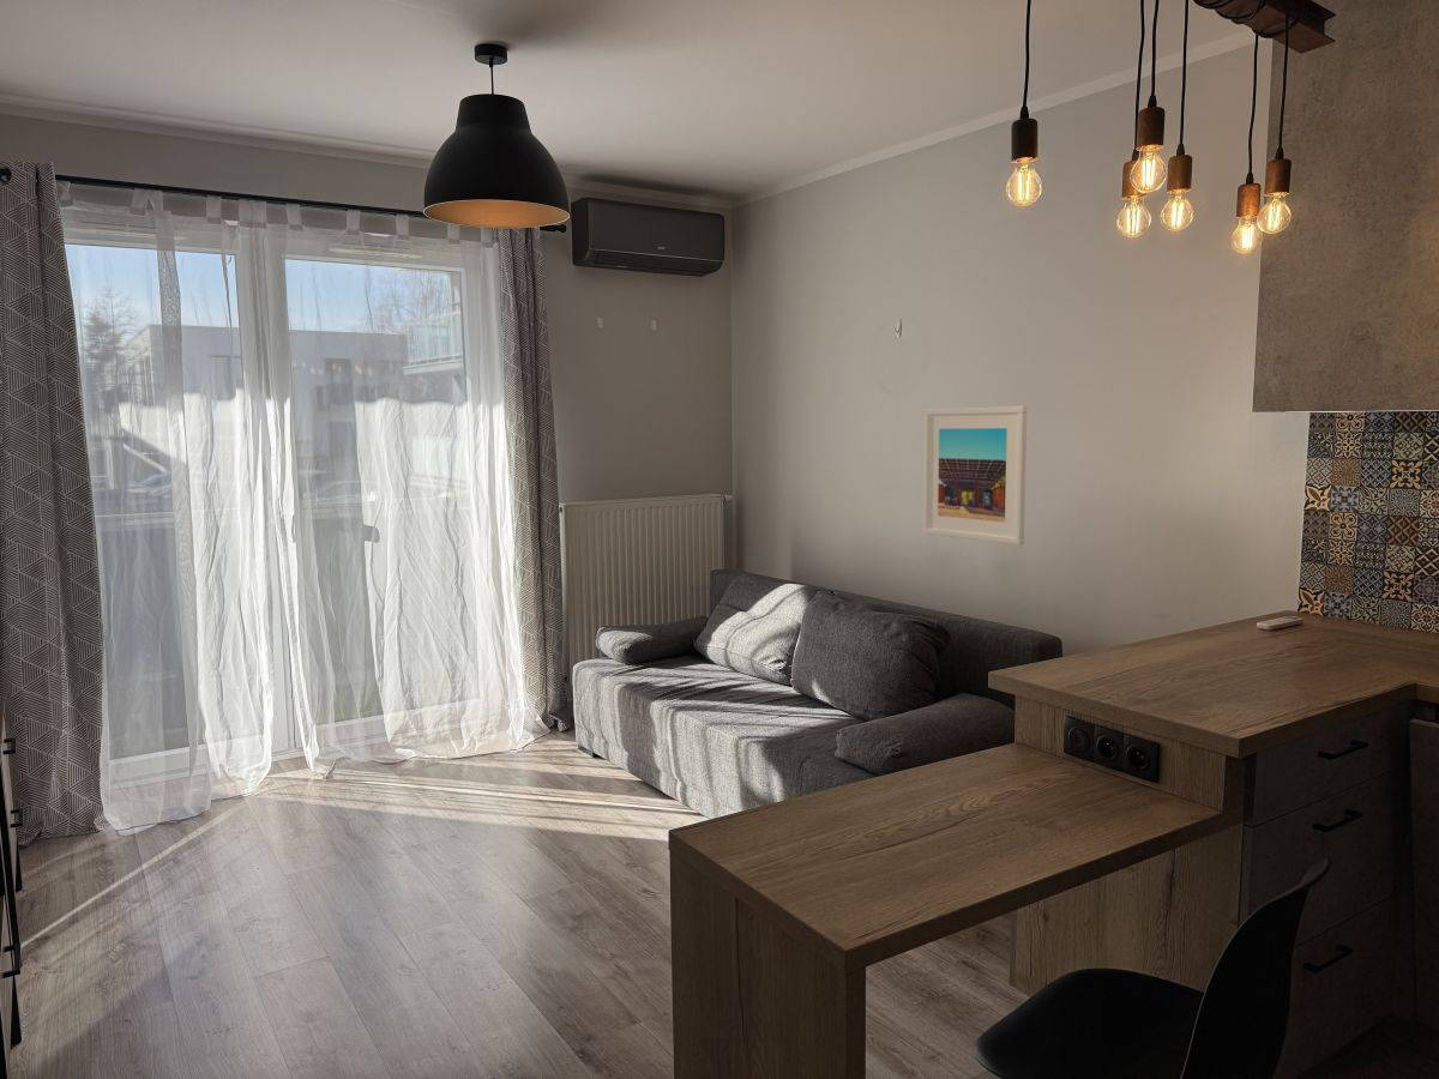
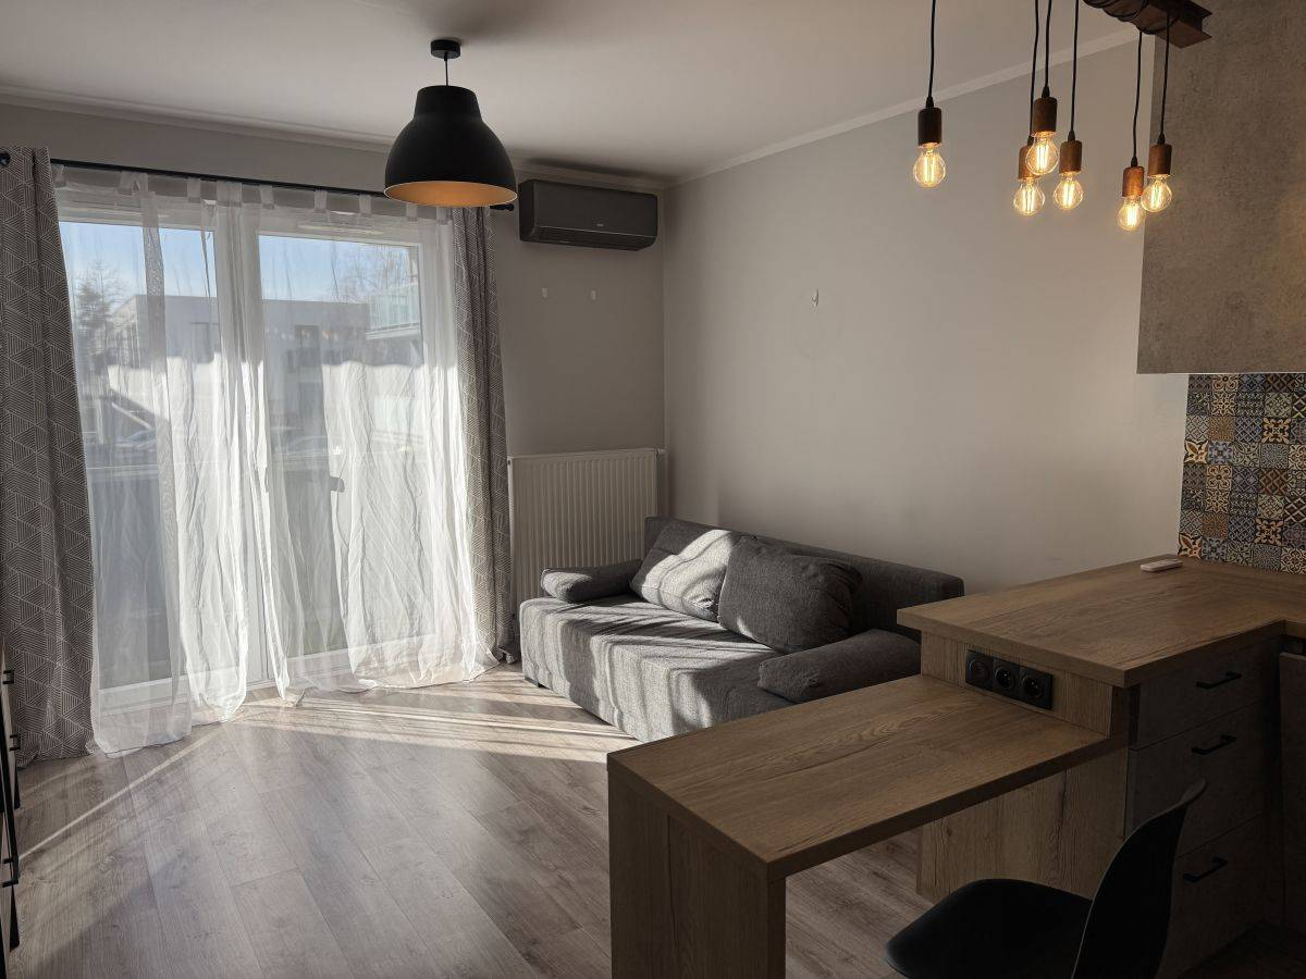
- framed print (971, 474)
